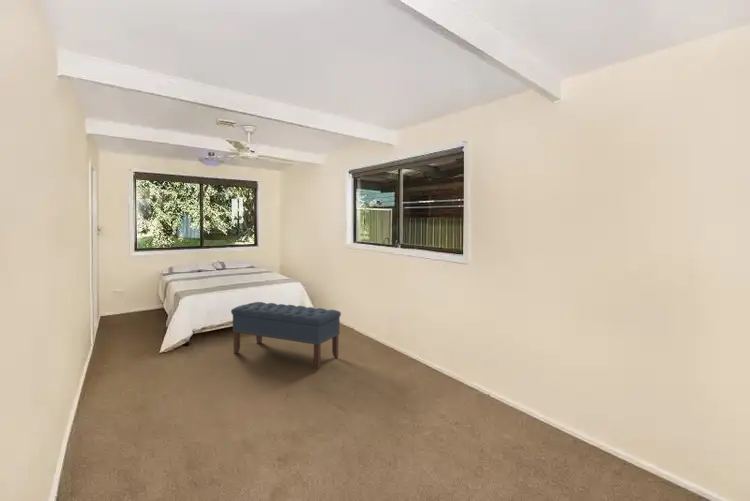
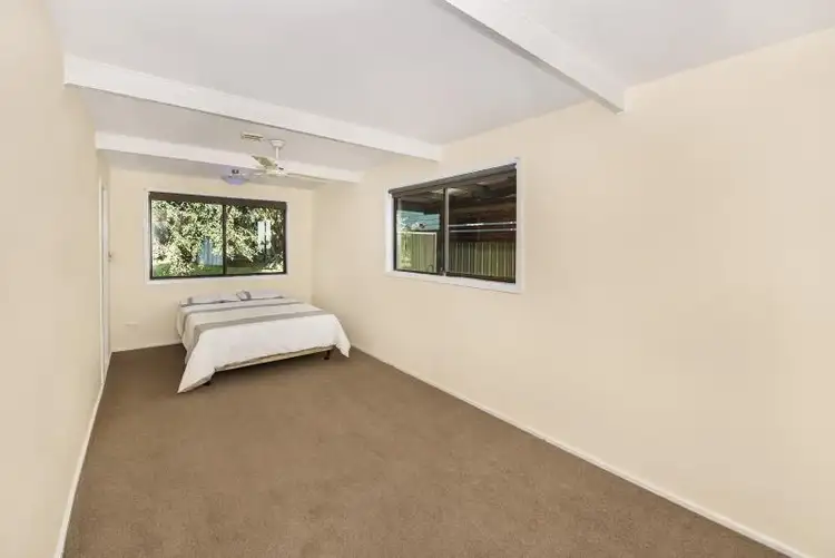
- bench (285, 331)
